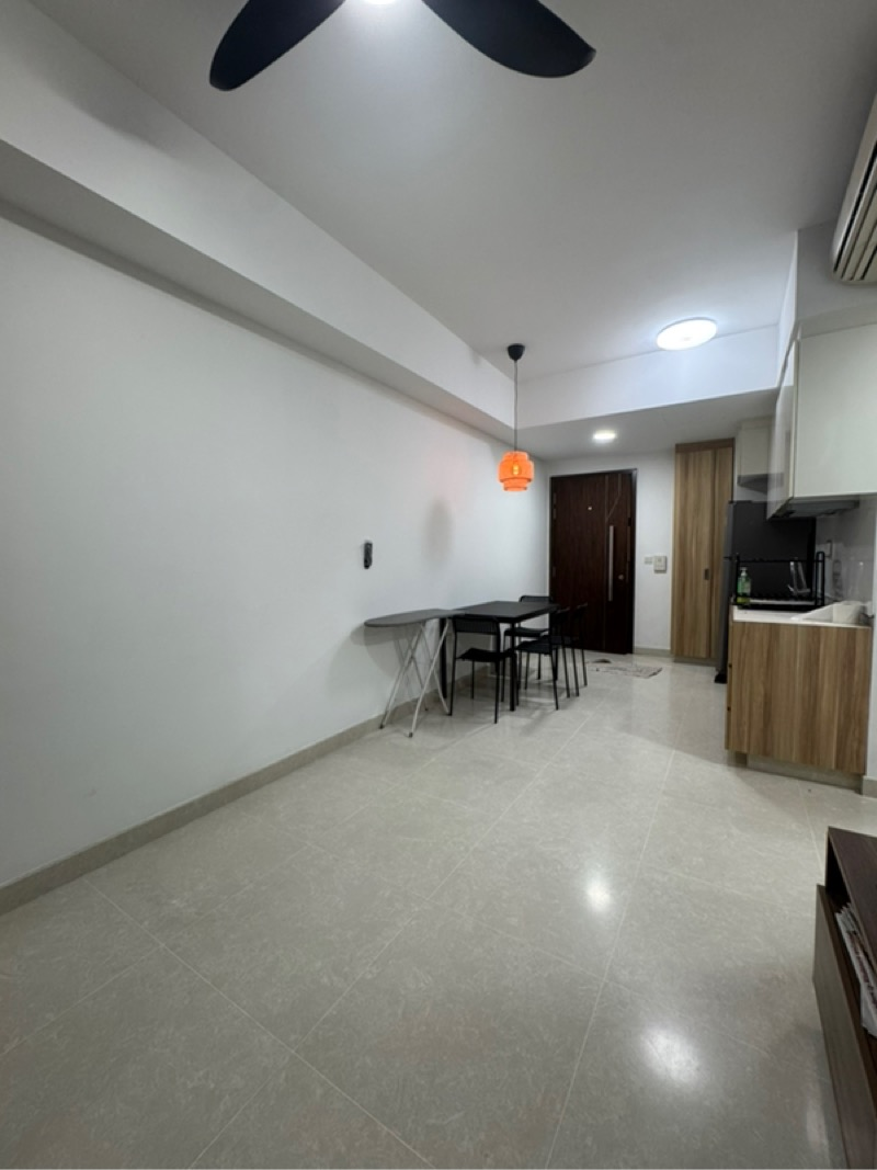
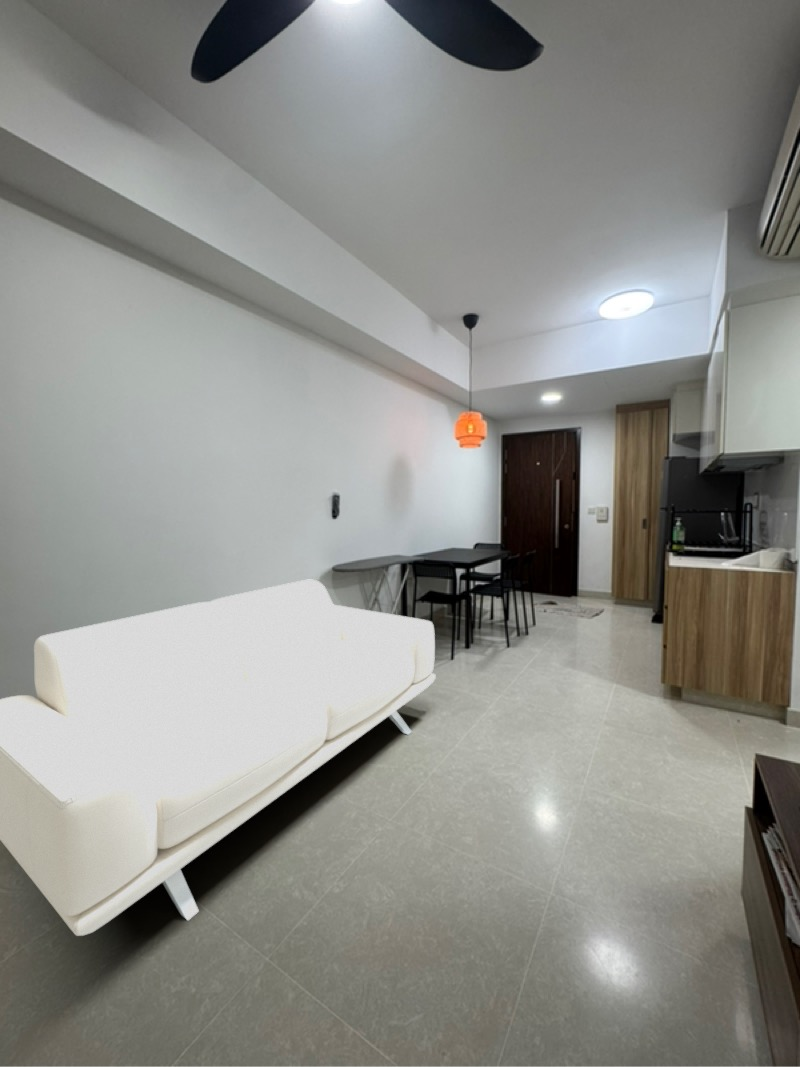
+ sofa (263, 688)
